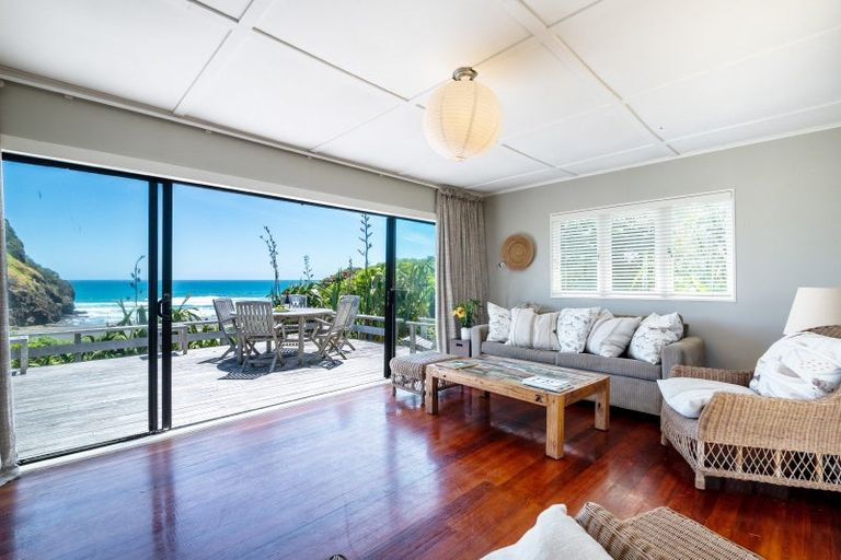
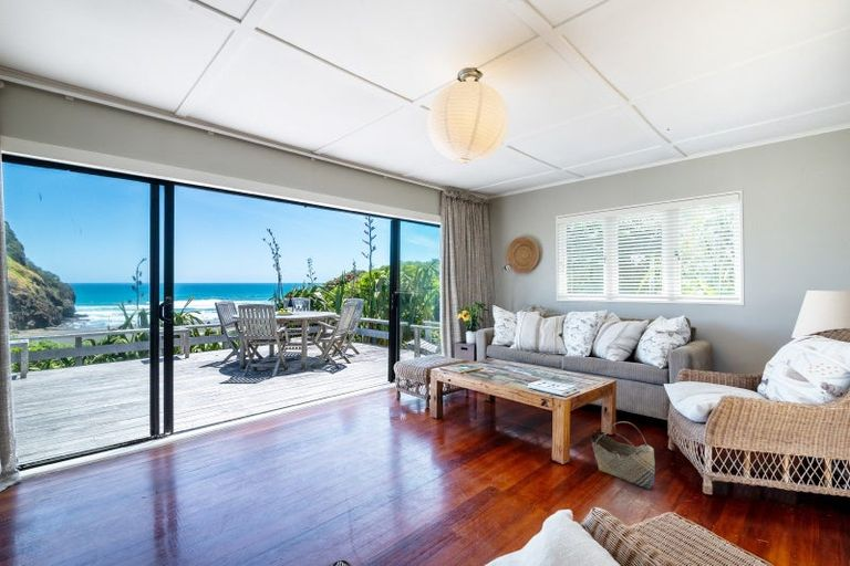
+ basket (621, 451)
